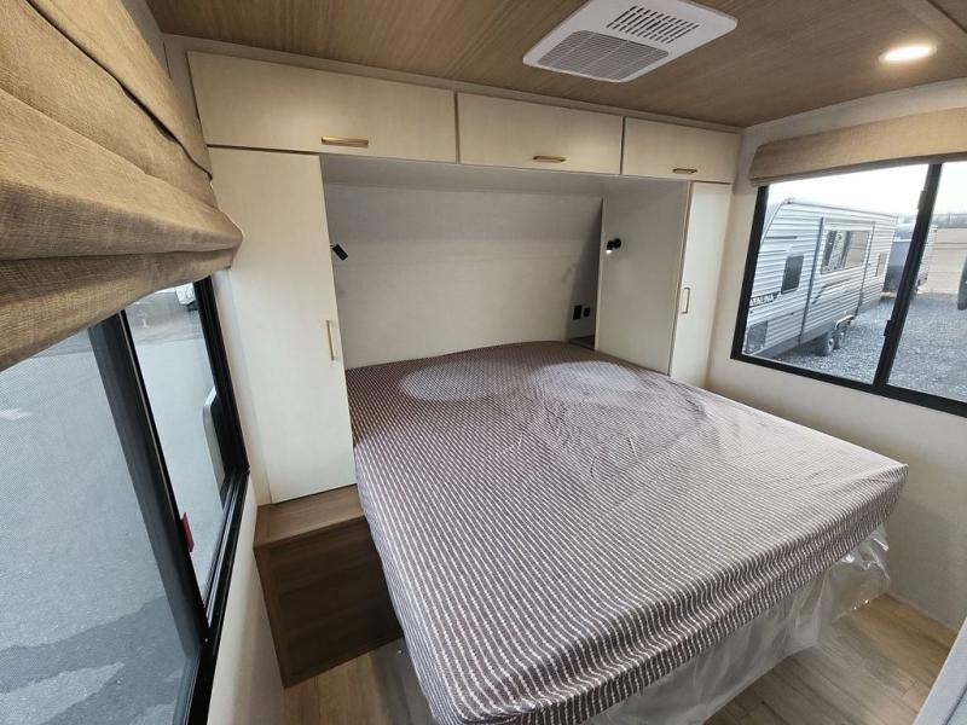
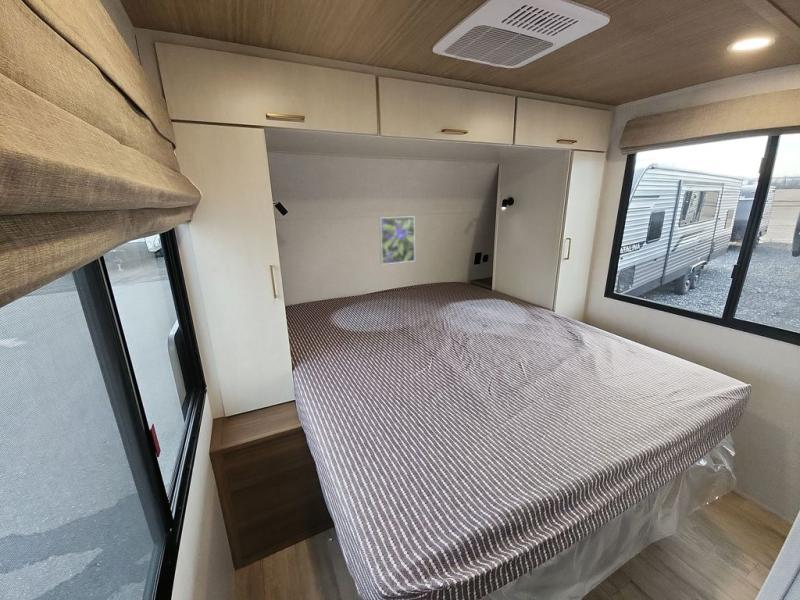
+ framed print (397, 240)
